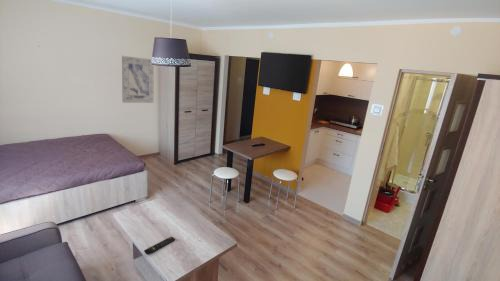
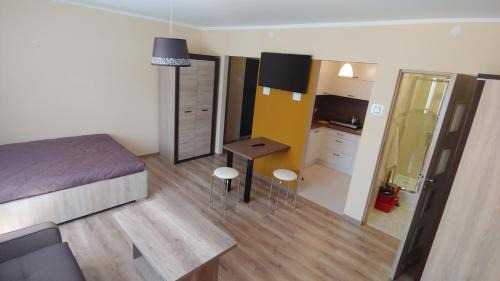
- wall art (138, 80)
- remote control (160, 245)
